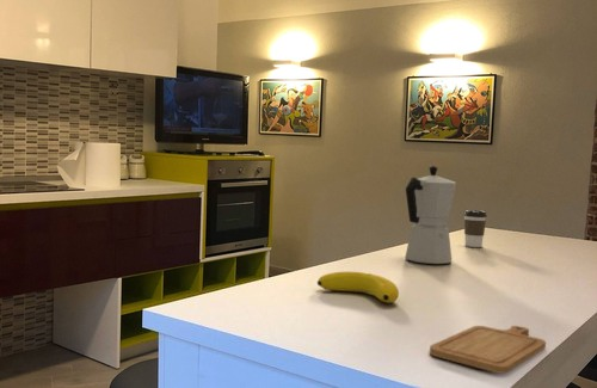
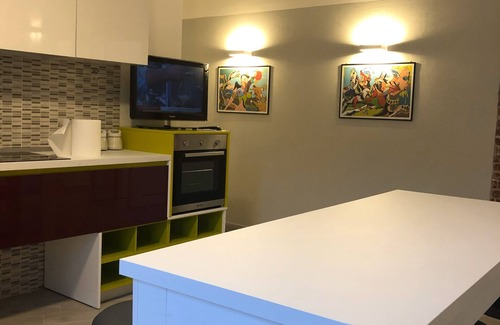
- moka pot (427, 213)
- coffee cup (474, 228)
- chopping board (494, 343)
- fruit (362, 284)
